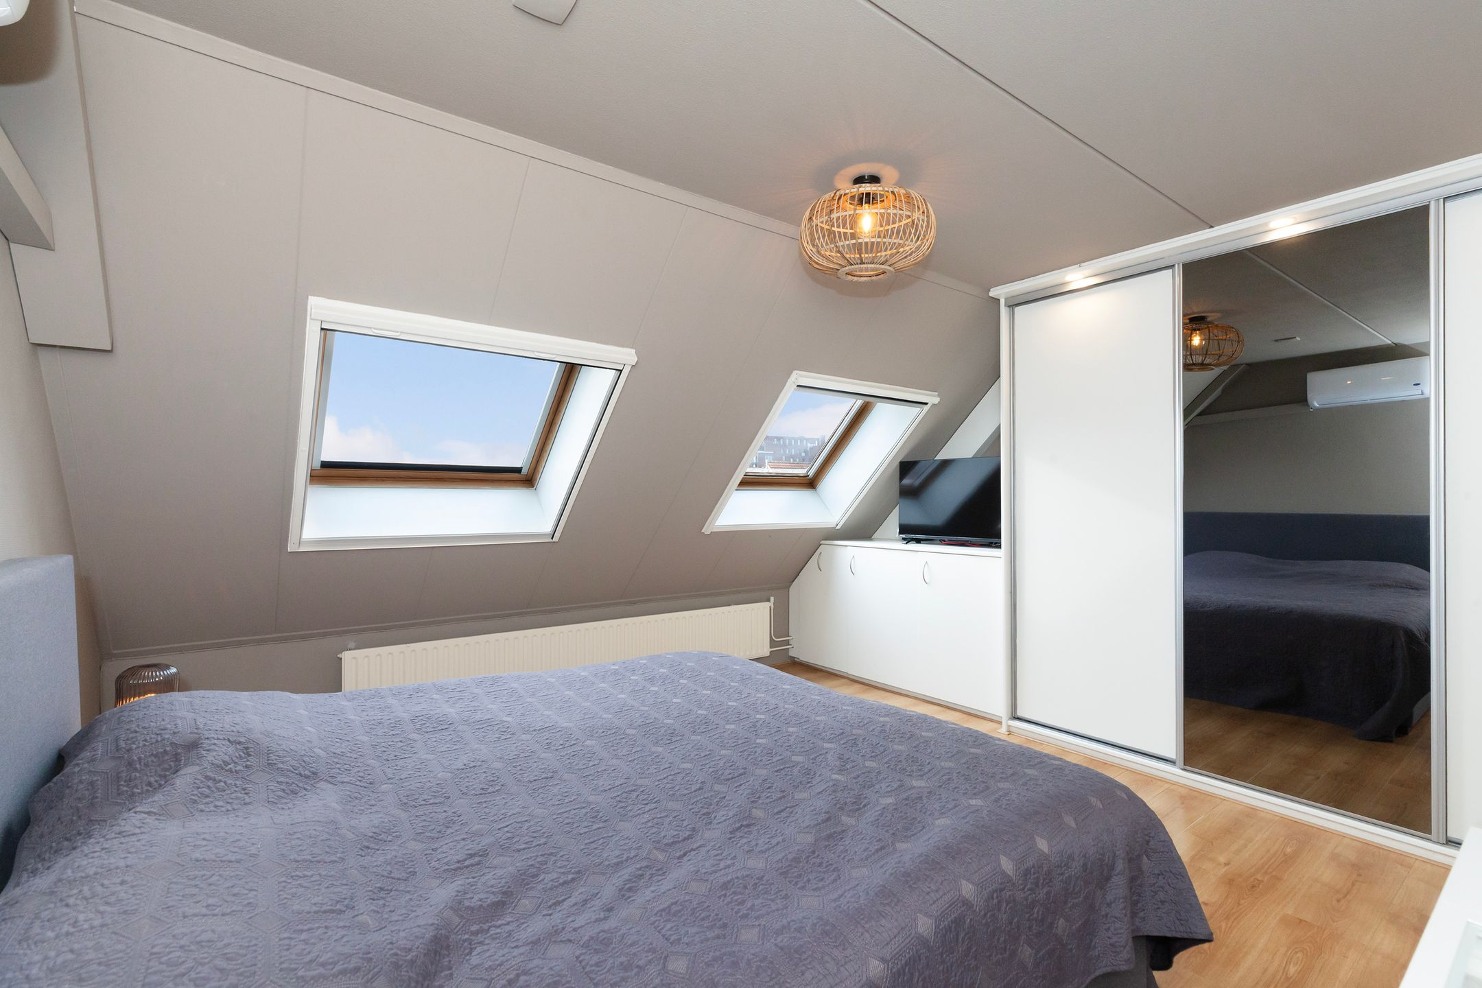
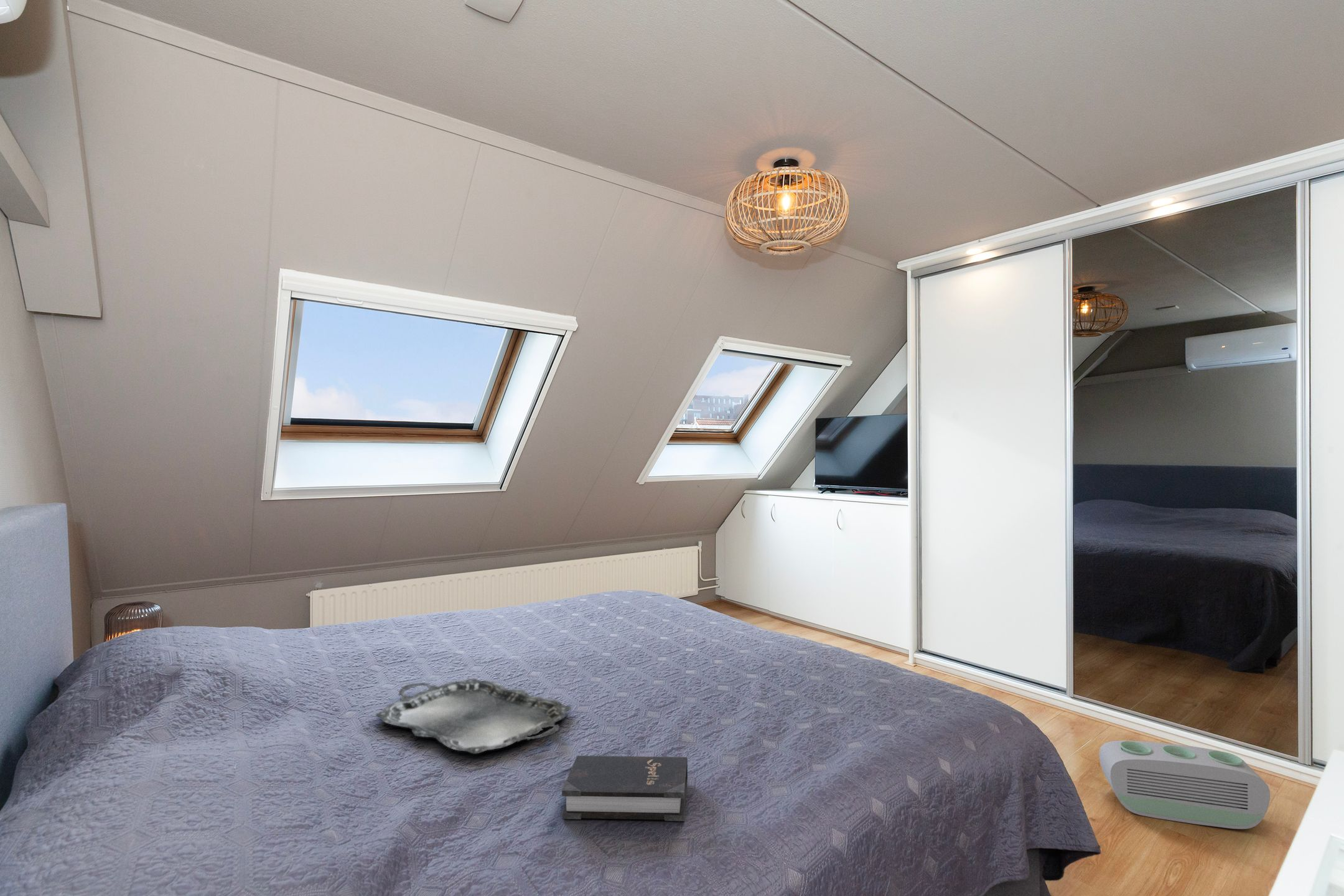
+ serving tray (474, 711)
+ air purifier (1179, 782)
+ hardback book (628, 785)
